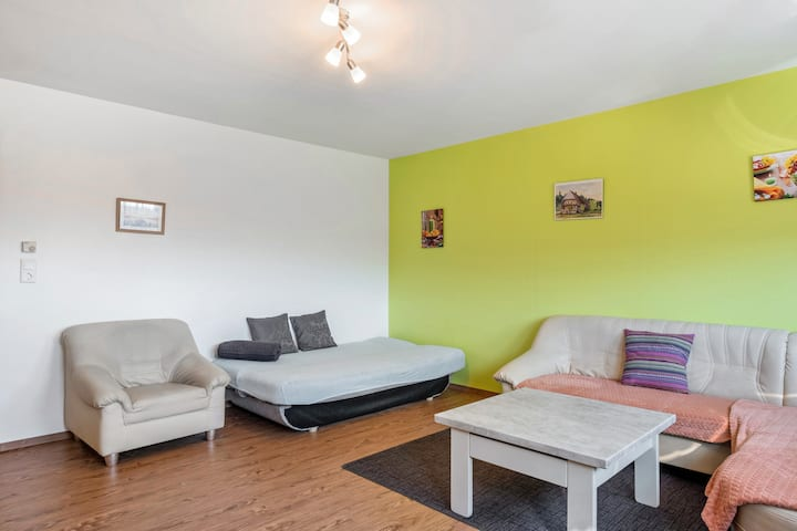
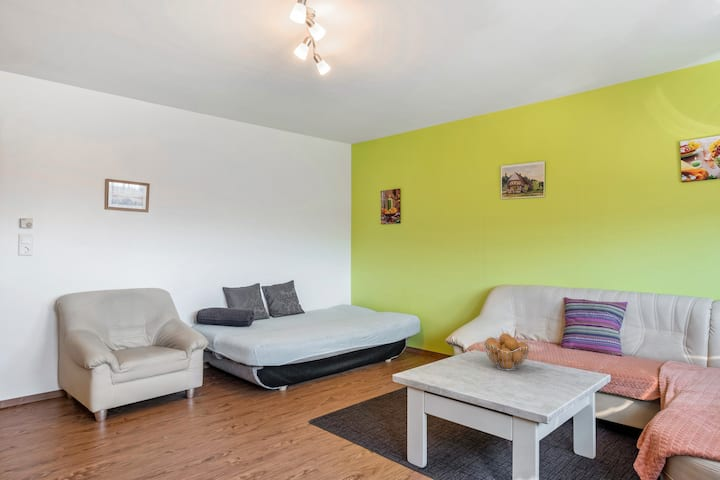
+ fruit basket (506, 351)
